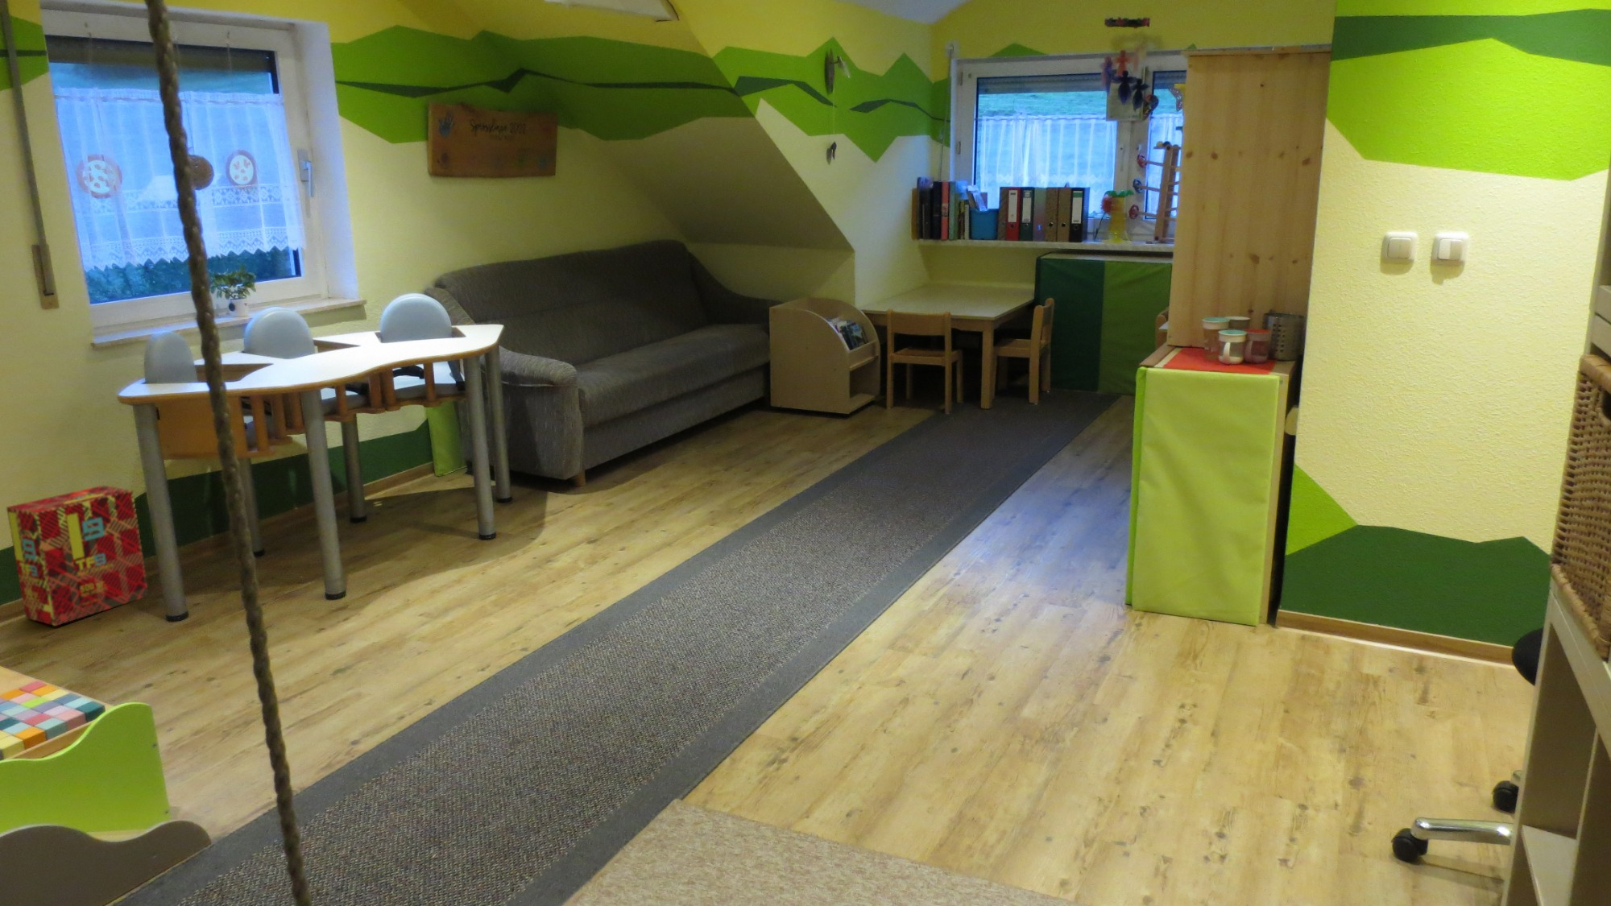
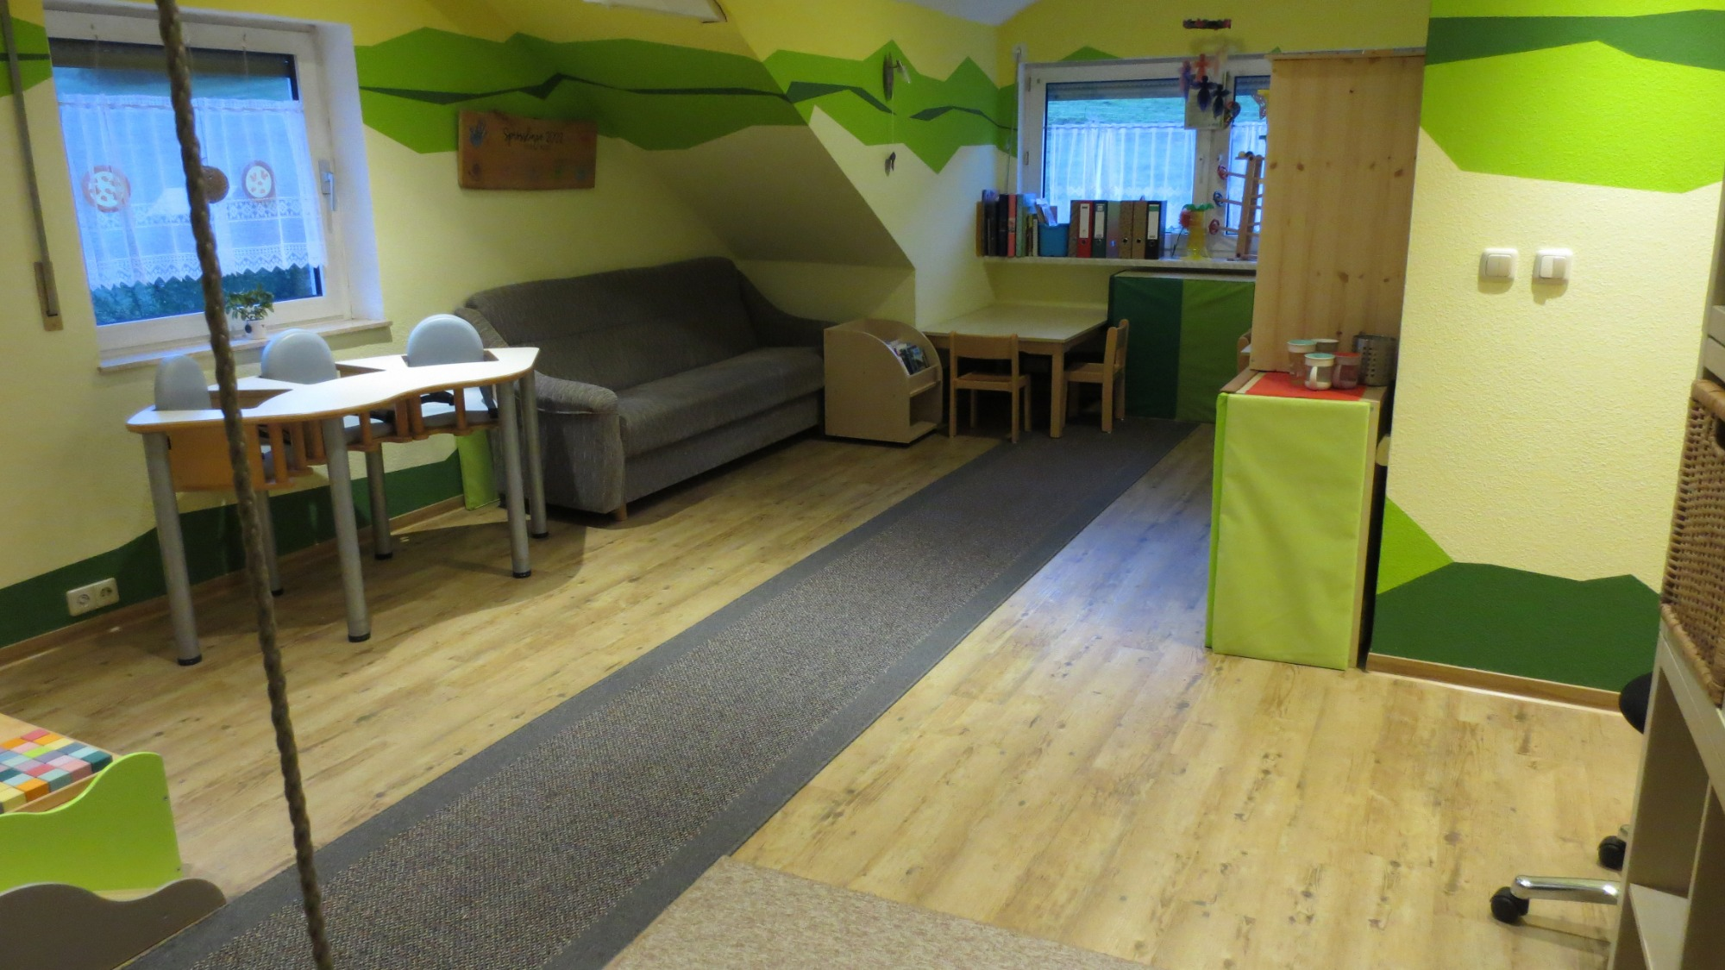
- product box (80, 552)
